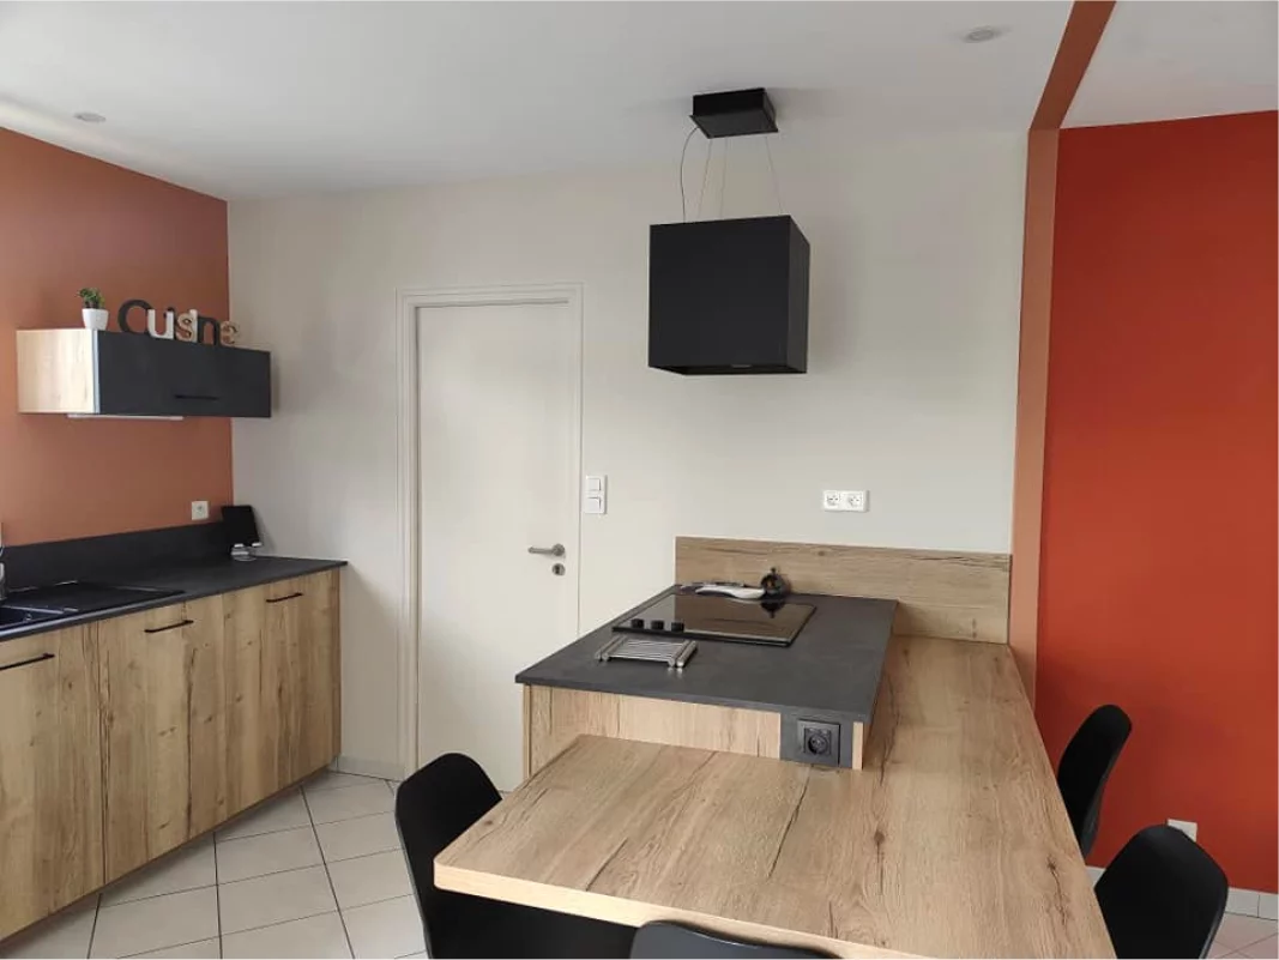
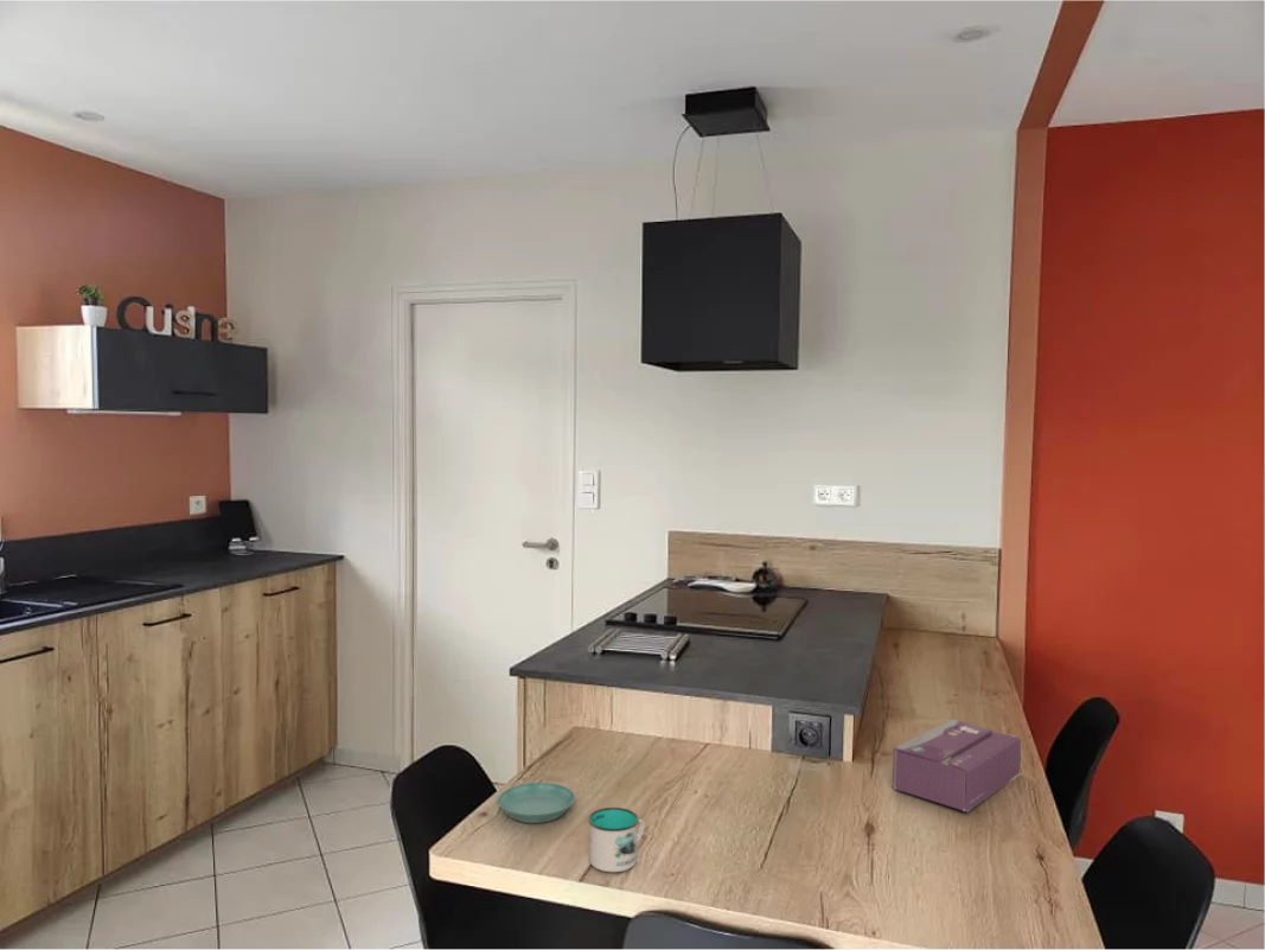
+ tissue box (958, 761)
+ mug (618, 837)
+ saucer (536, 804)
